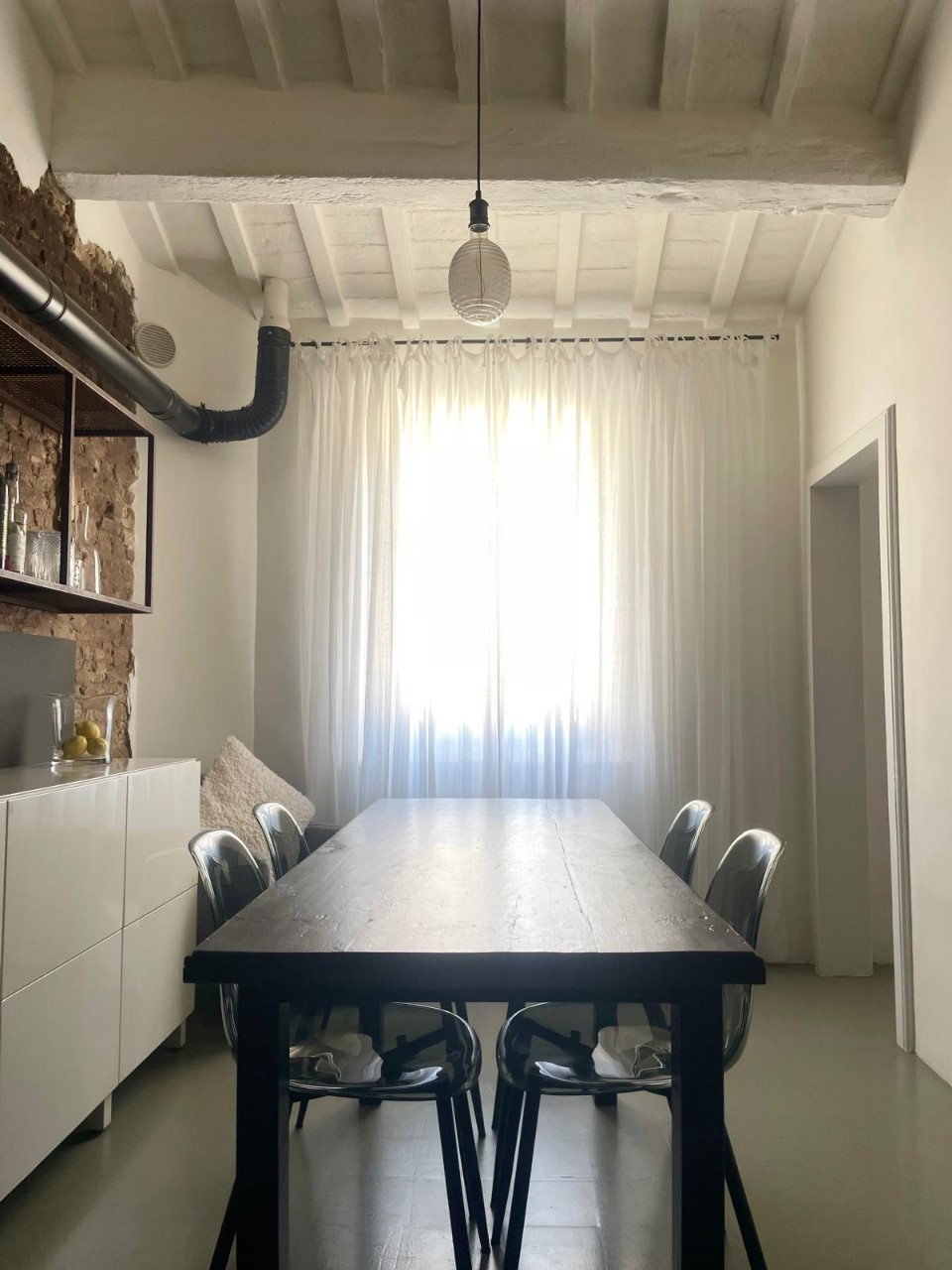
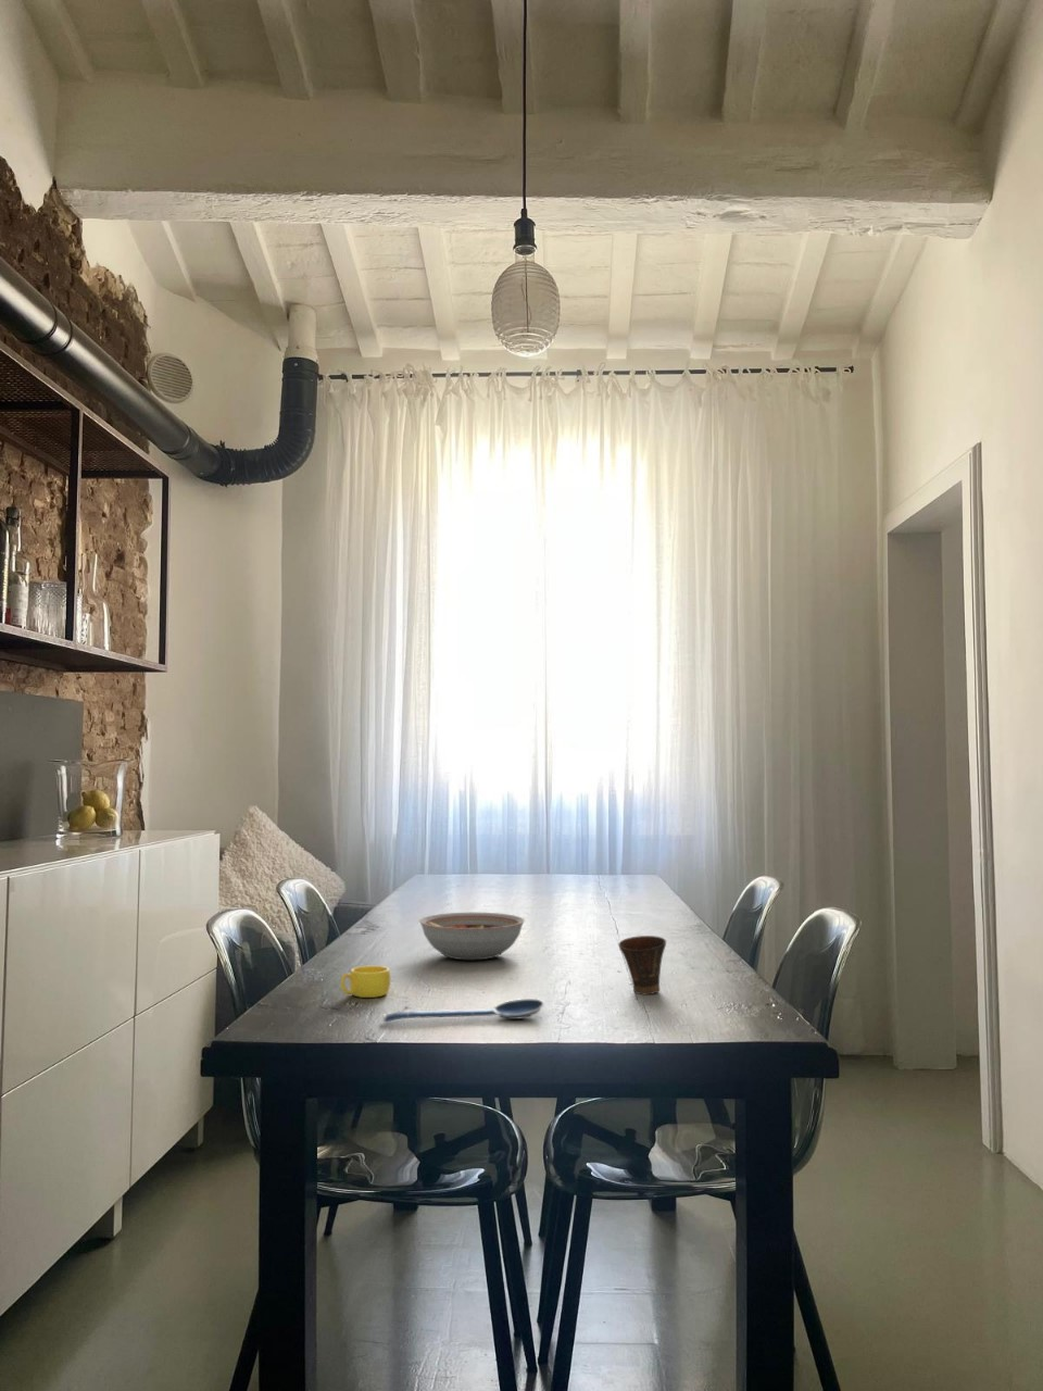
+ cup (364, 982)
+ spoon (463, 1010)
+ bowl (471, 938)
+ cup (642, 966)
